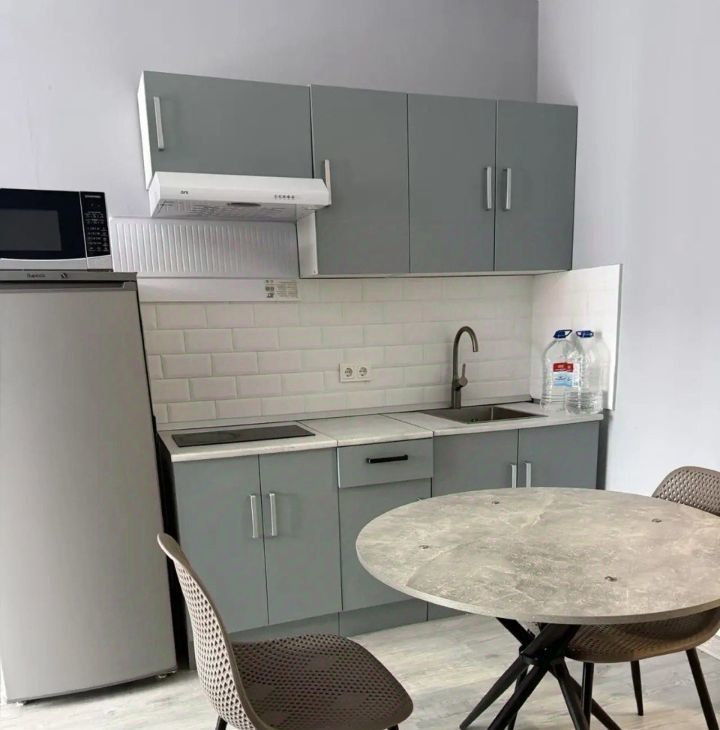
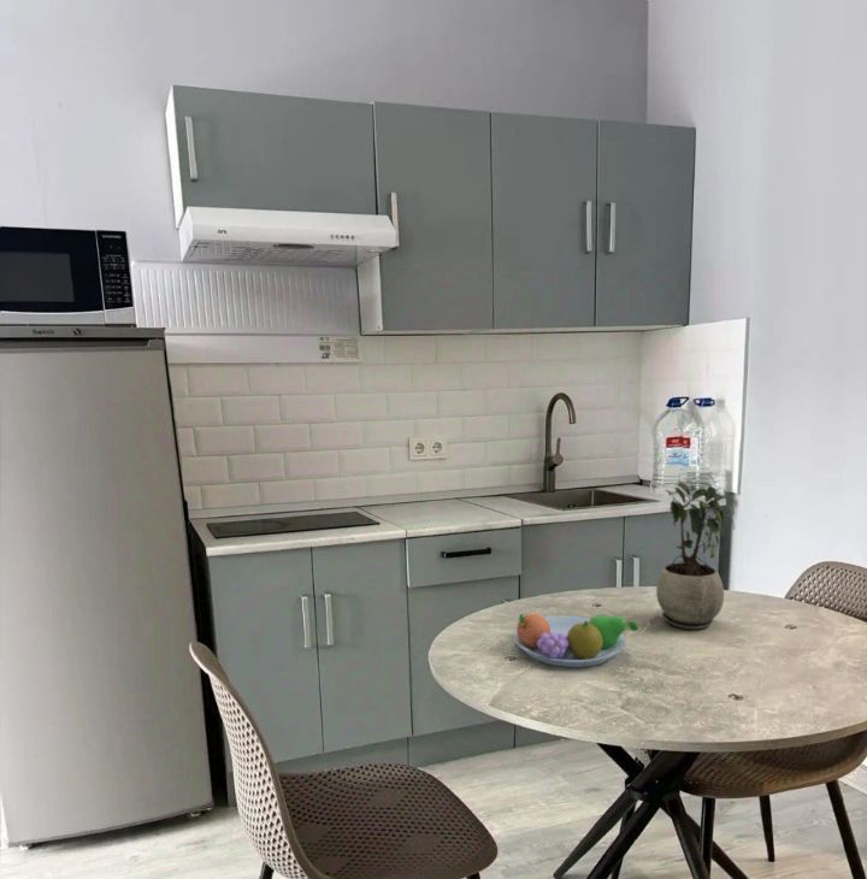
+ fruit bowl (572, 627)
+ potted plant (698, 547)
